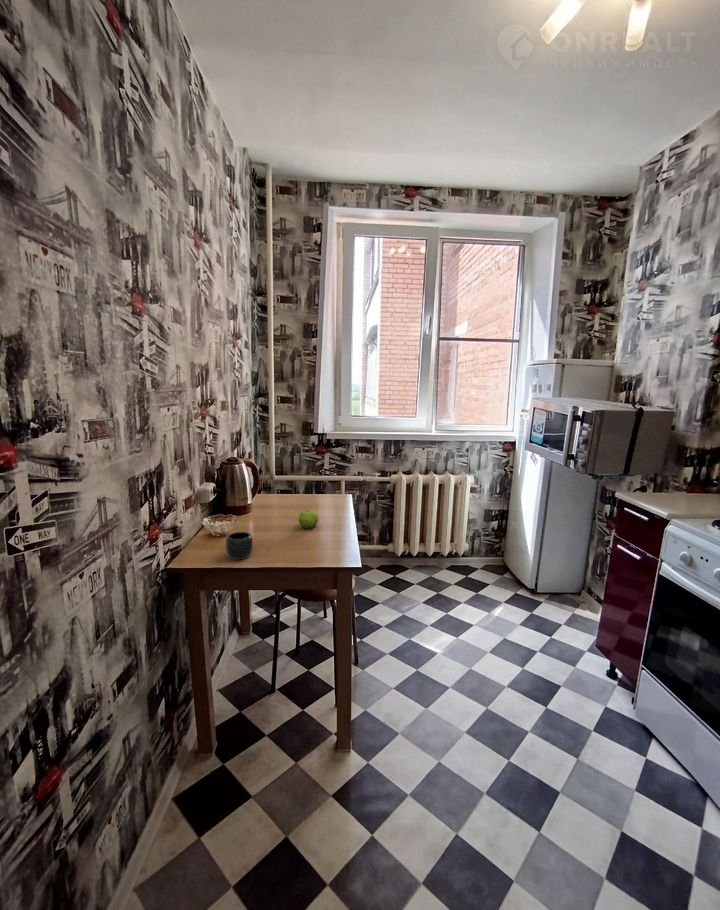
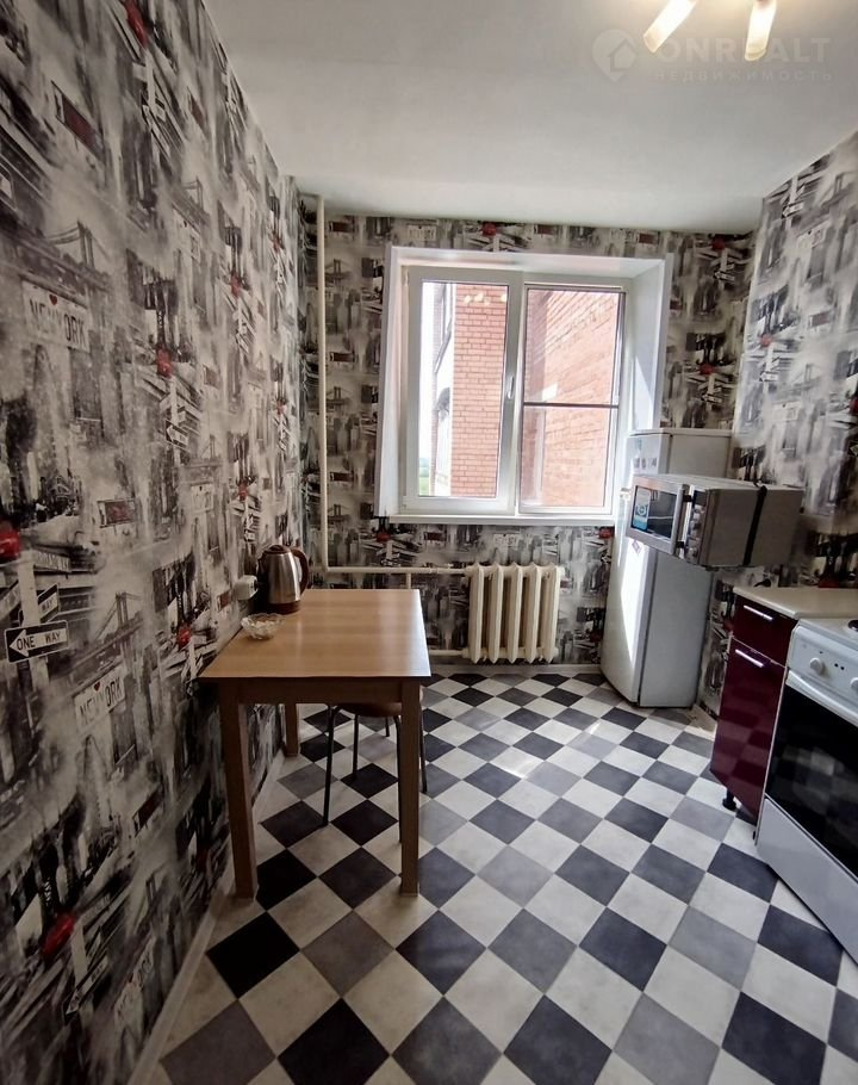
- mug (241, 544)
- fruit (308, 518)
